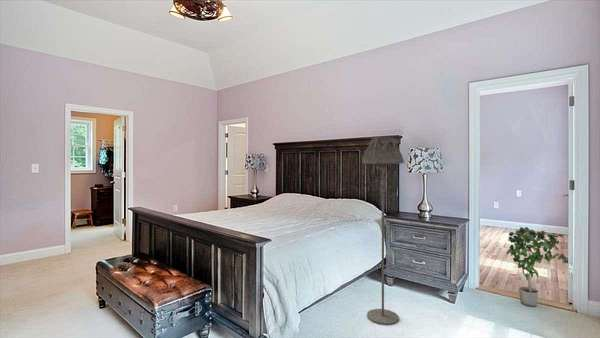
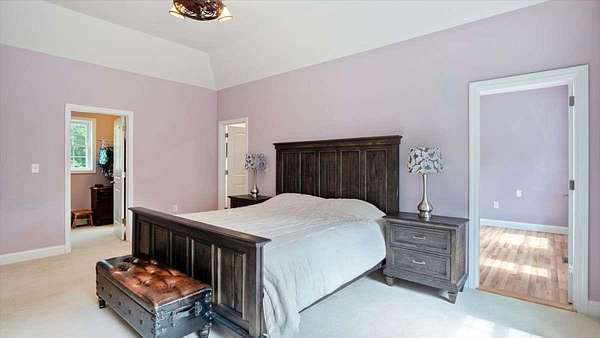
- floor lamp (382, 227)
- potted plant (532, 266)
